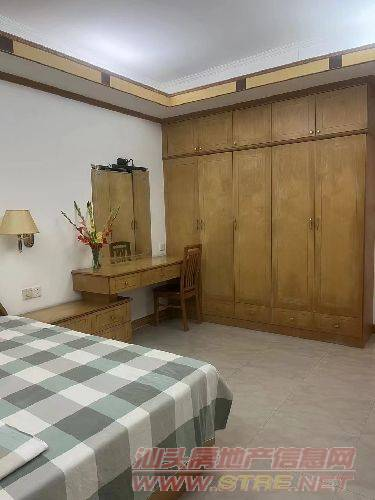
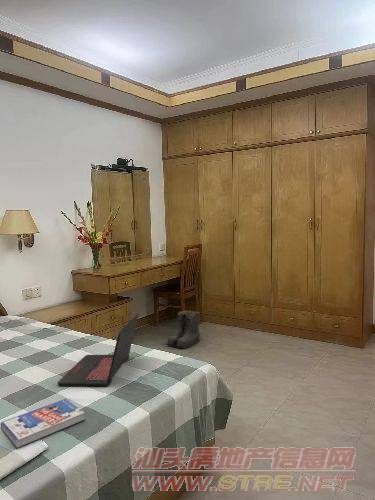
+ laptop (101, 355)
+ book (43, 420)
+ boots (183, 328)
